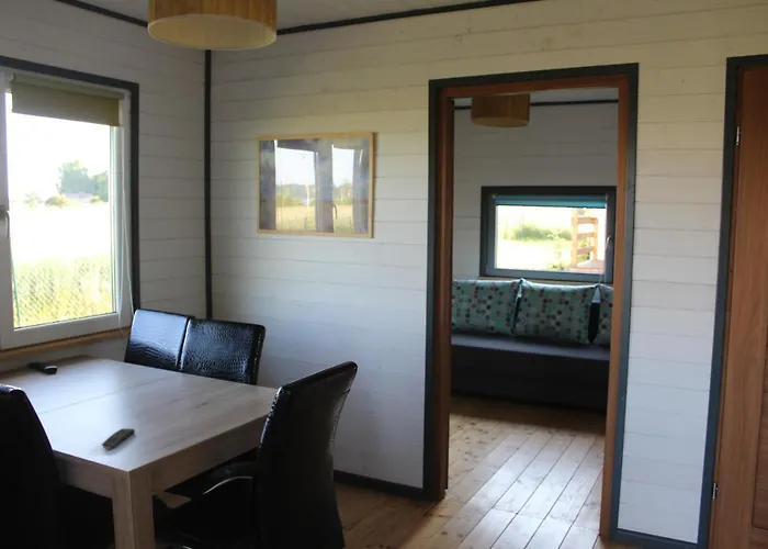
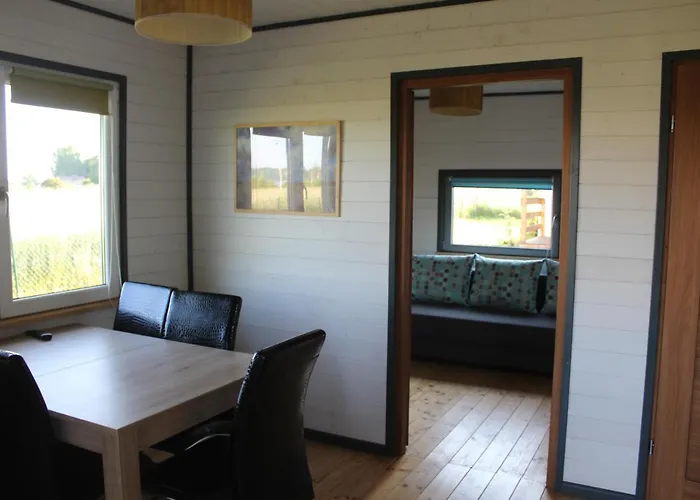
- remote control (117, 438)
